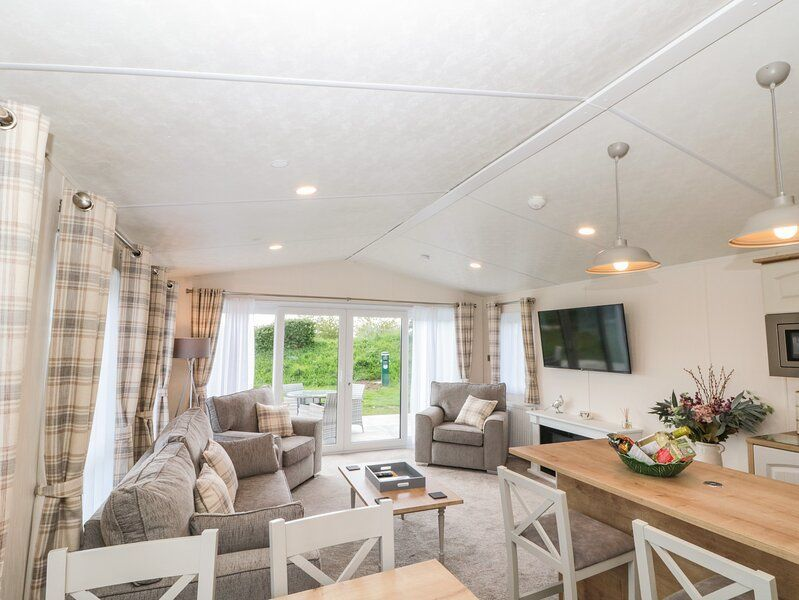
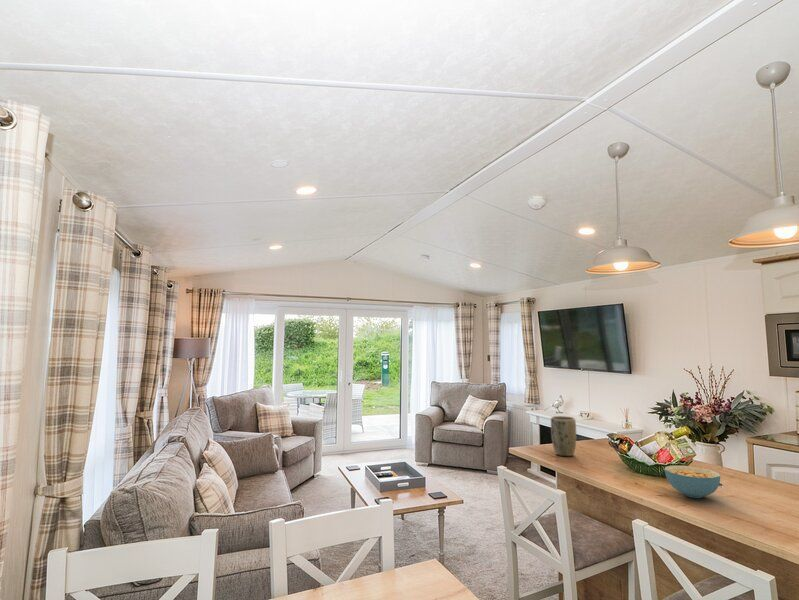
+ plant pot (563, 435)
+ cereal bowl (692, 483)
